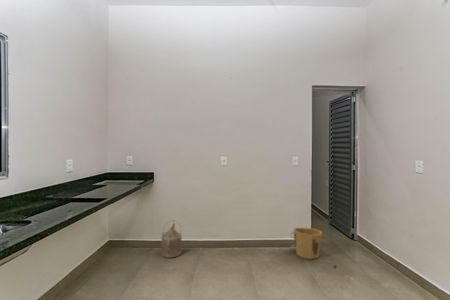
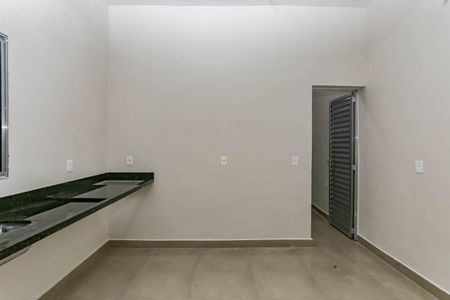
- bucket (308, 242)
- watering can (171, 238)
